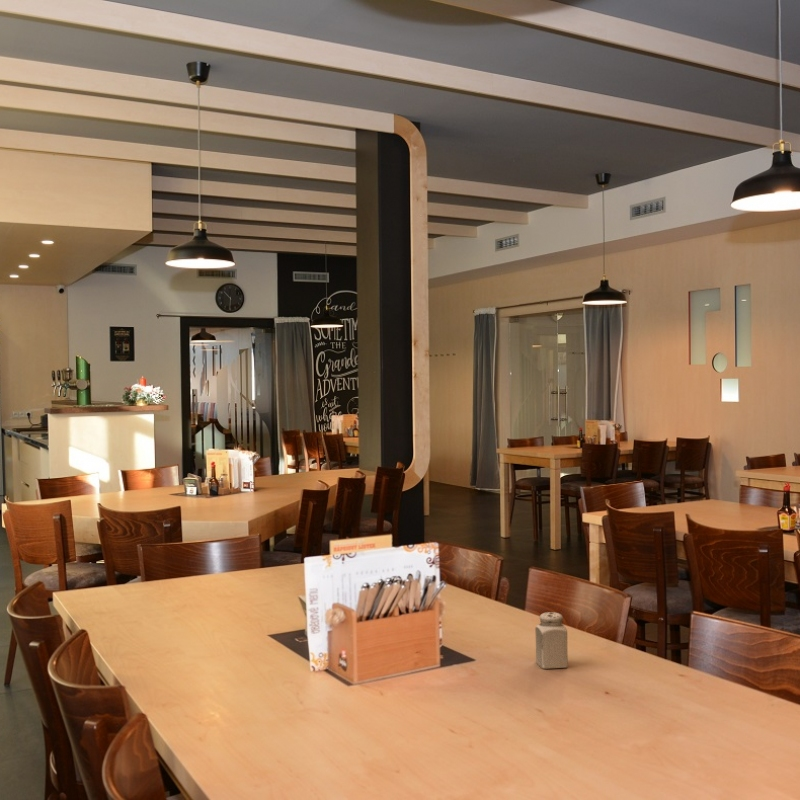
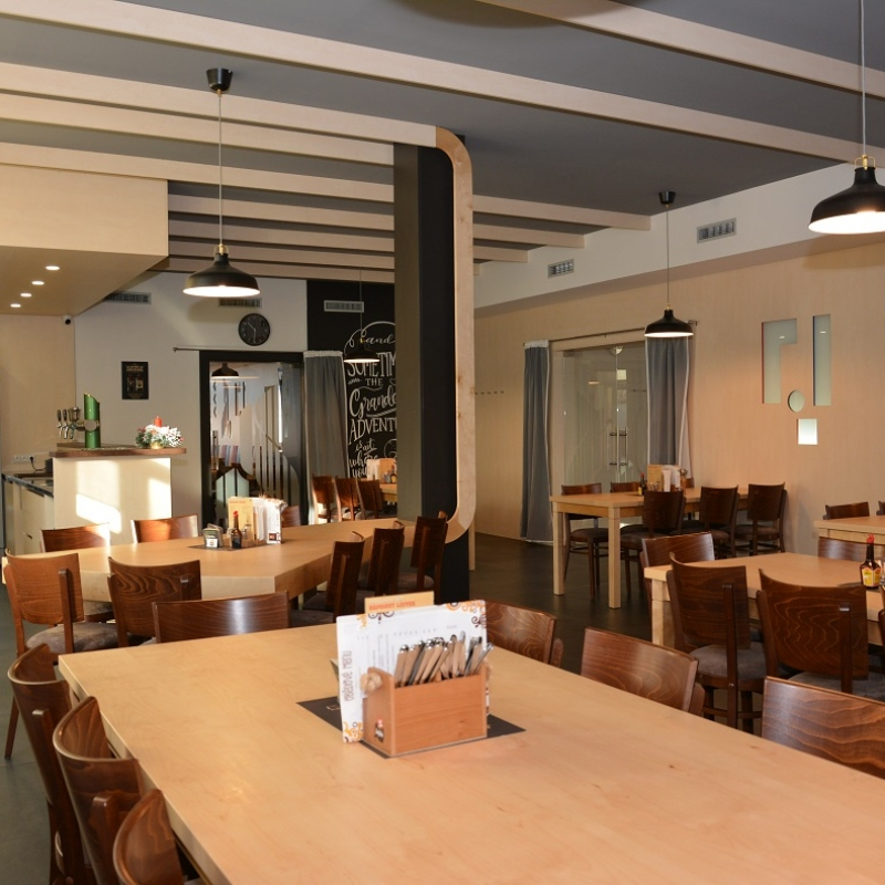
- salt shaker (551, 639)
